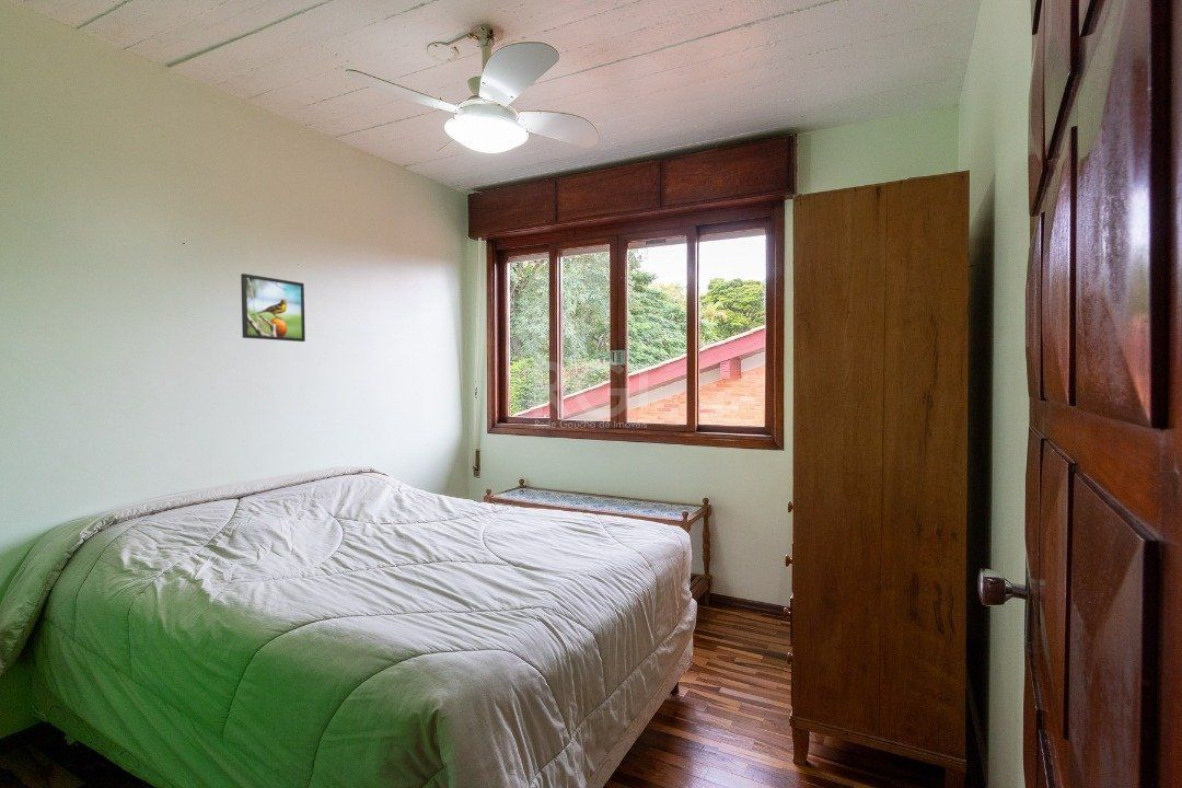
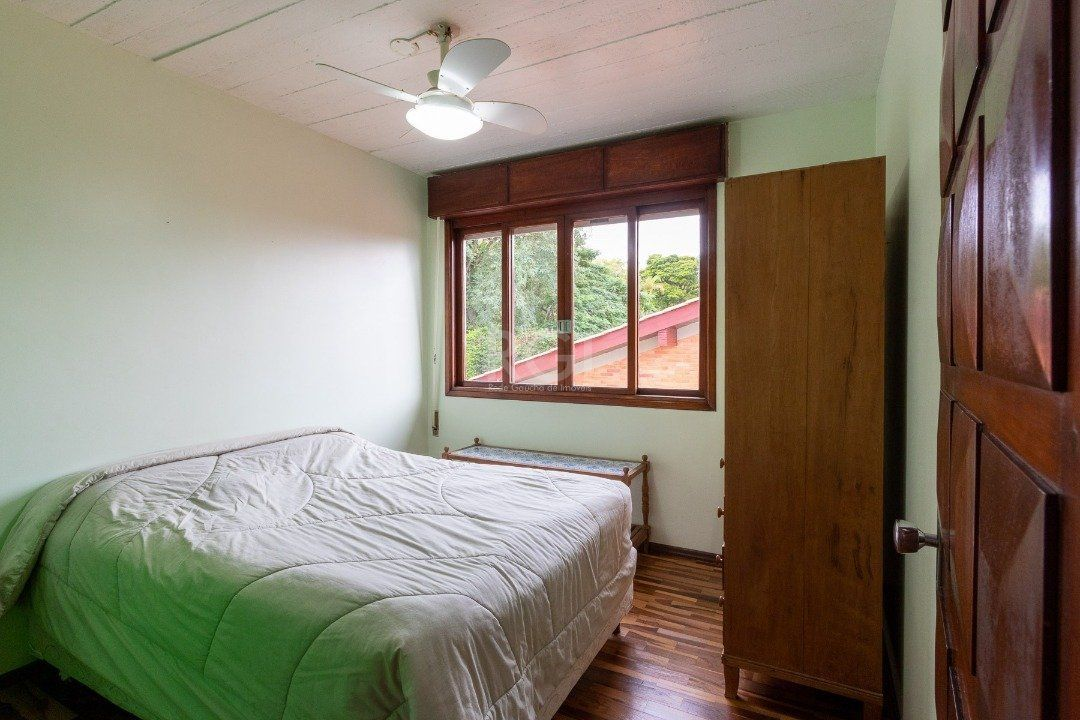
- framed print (274, 309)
